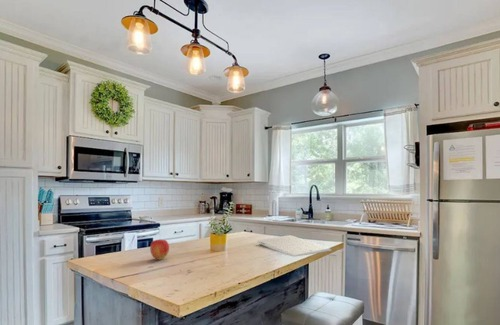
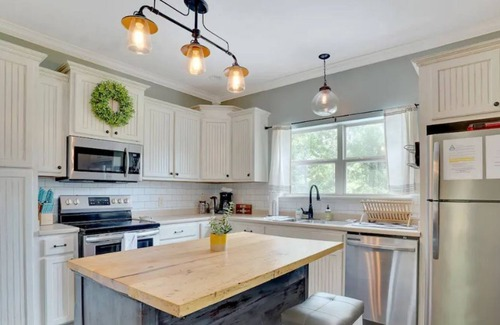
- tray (292, 245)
- apple (159, 249)
